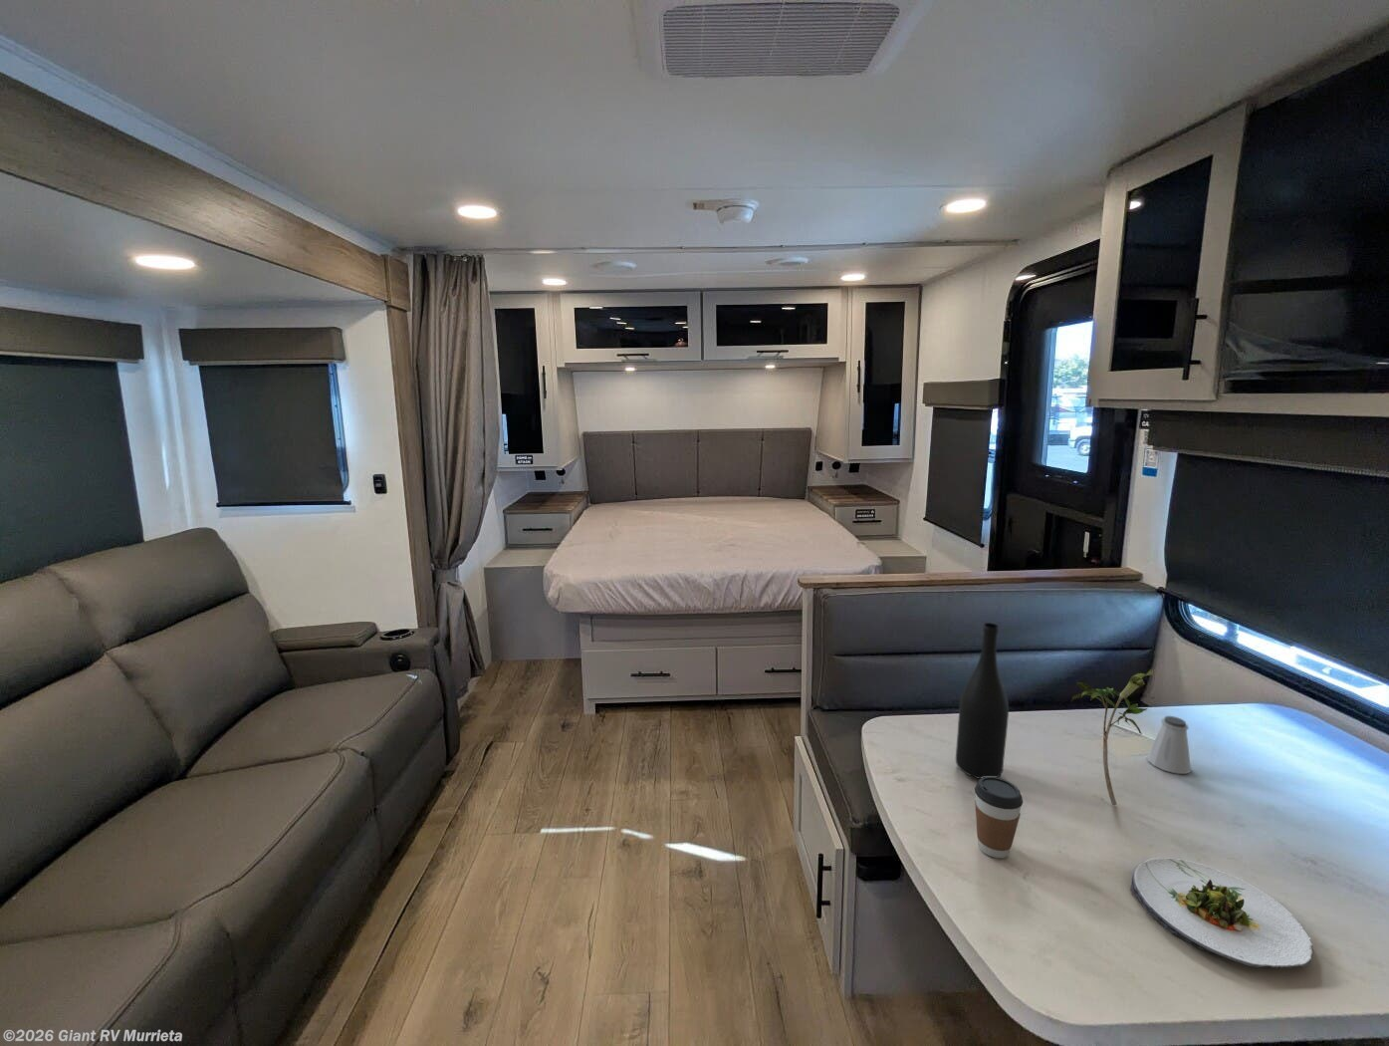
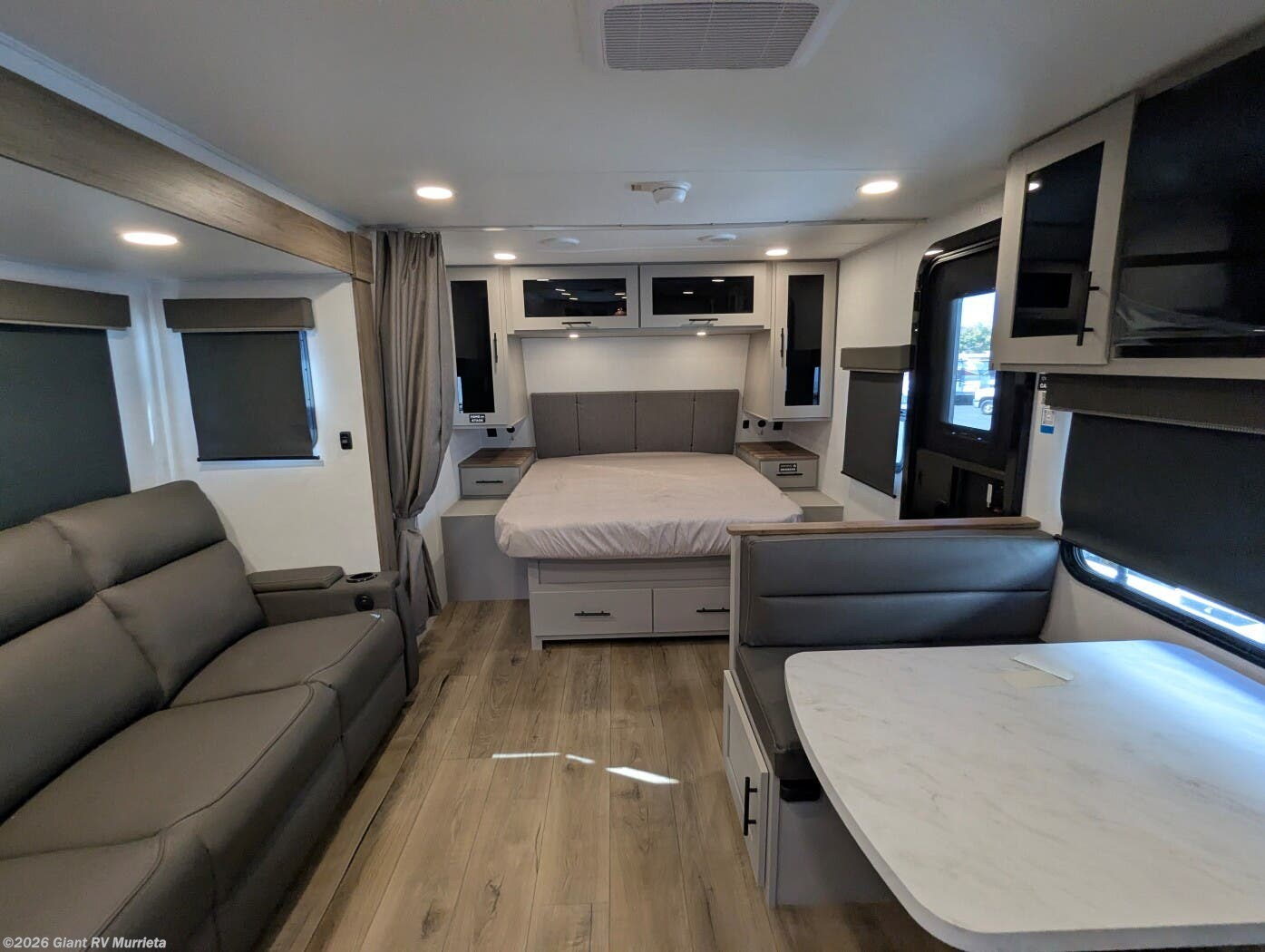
- plant (1111, 725)
- coffee cup (996, 817)
- salad plate (1214, 901)
- wine bottle (984, 699)
- saltshaker (1172, 742)
